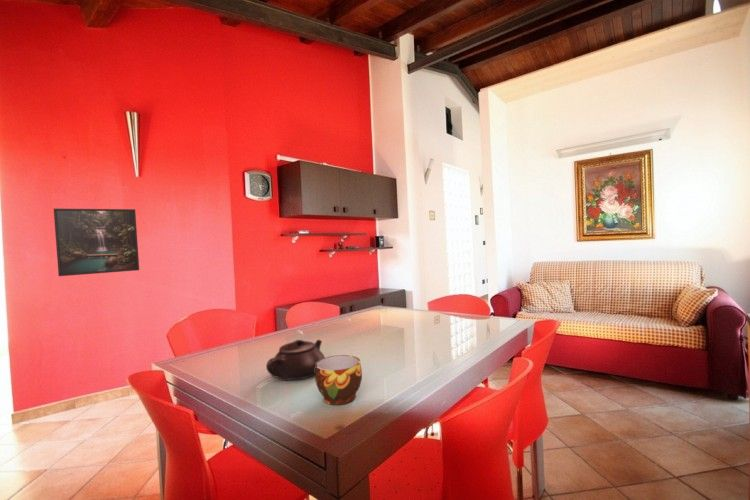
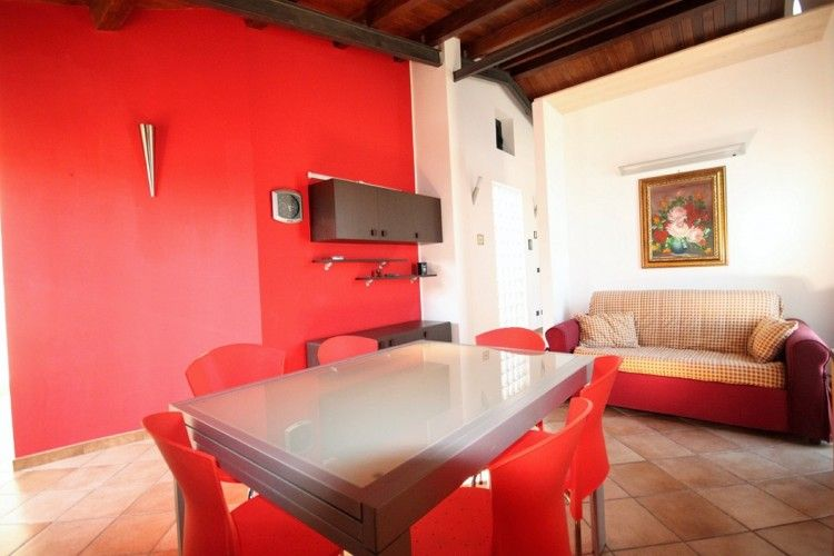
- cup (337, 379)
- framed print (98, 241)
- teapot (296, 356)
